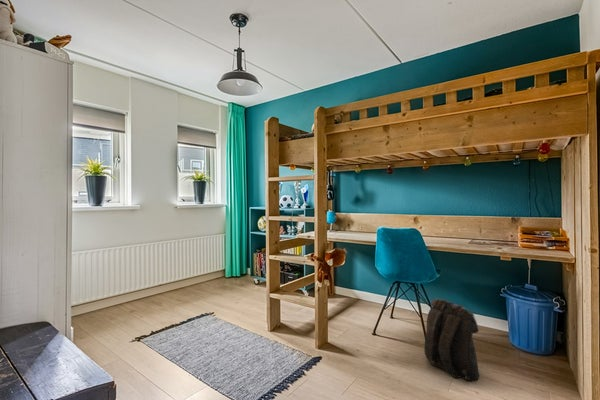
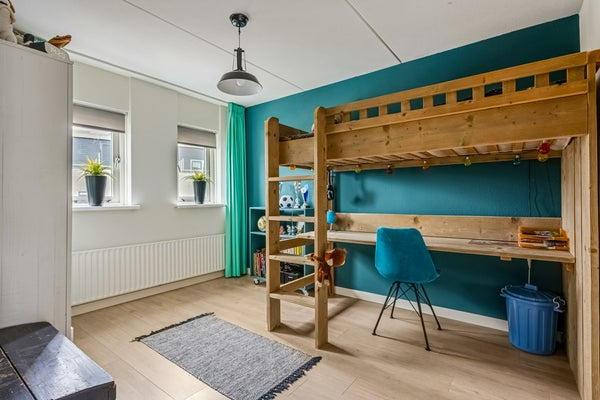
- backpack (451, 334)
